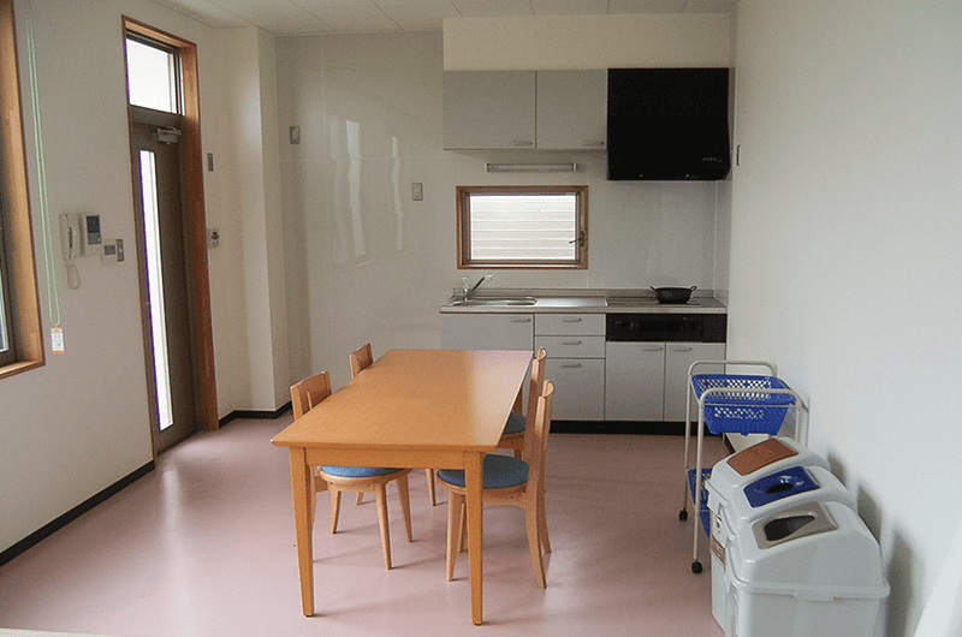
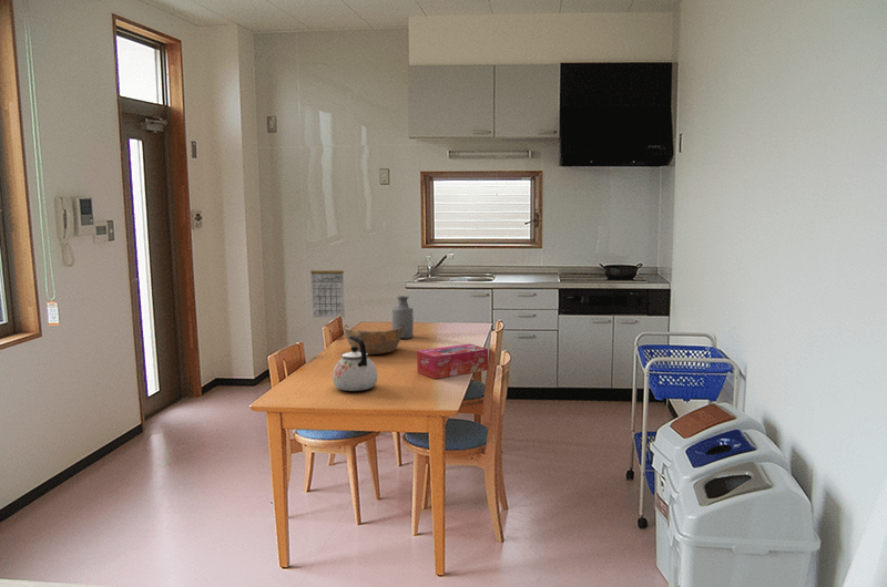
+ kettle (354, 362)
+ calendar (327, 288)
+ bottle (402, 317)
+ bowl (373, 338)
+ tissue box (452, 360)
